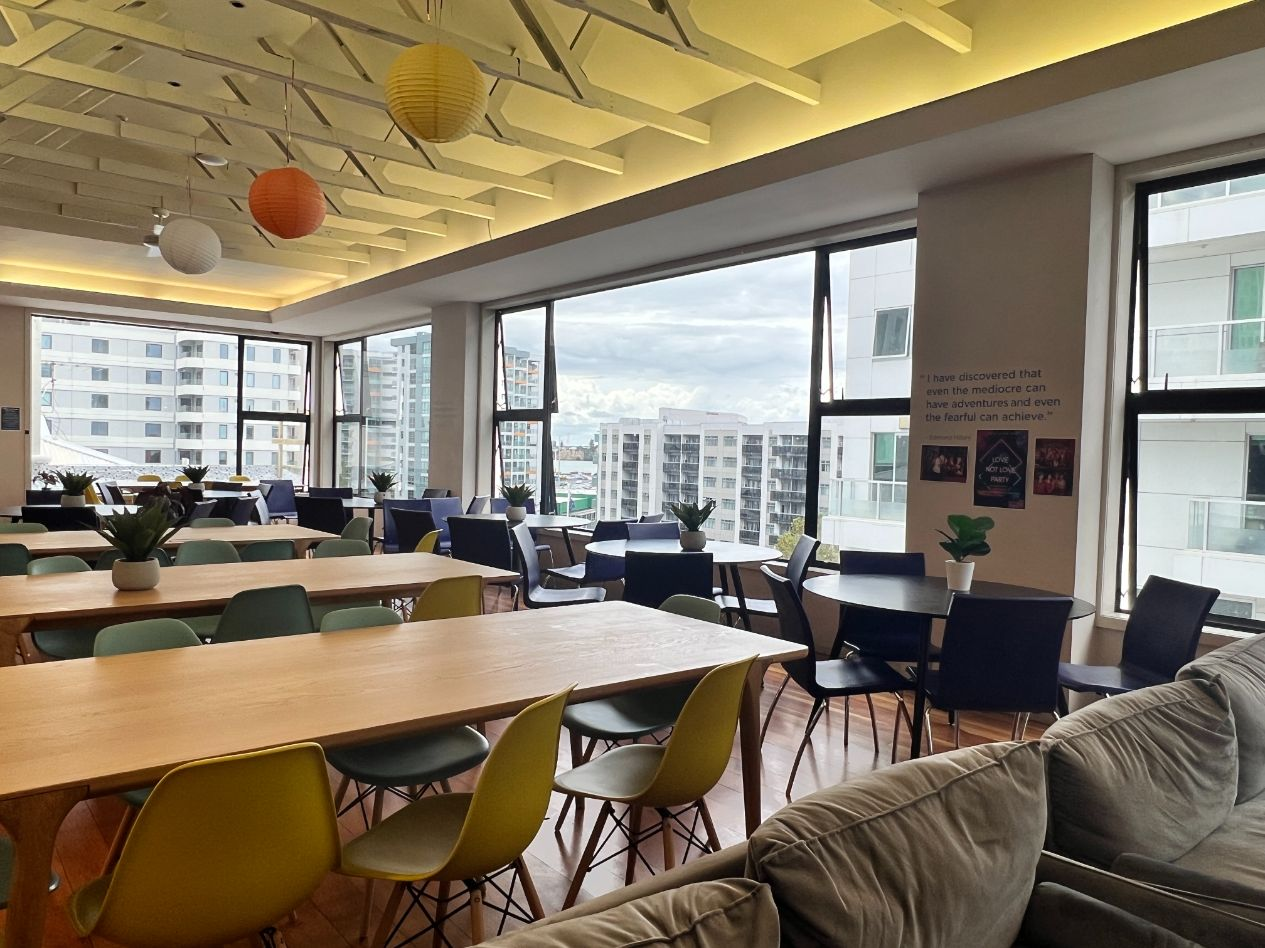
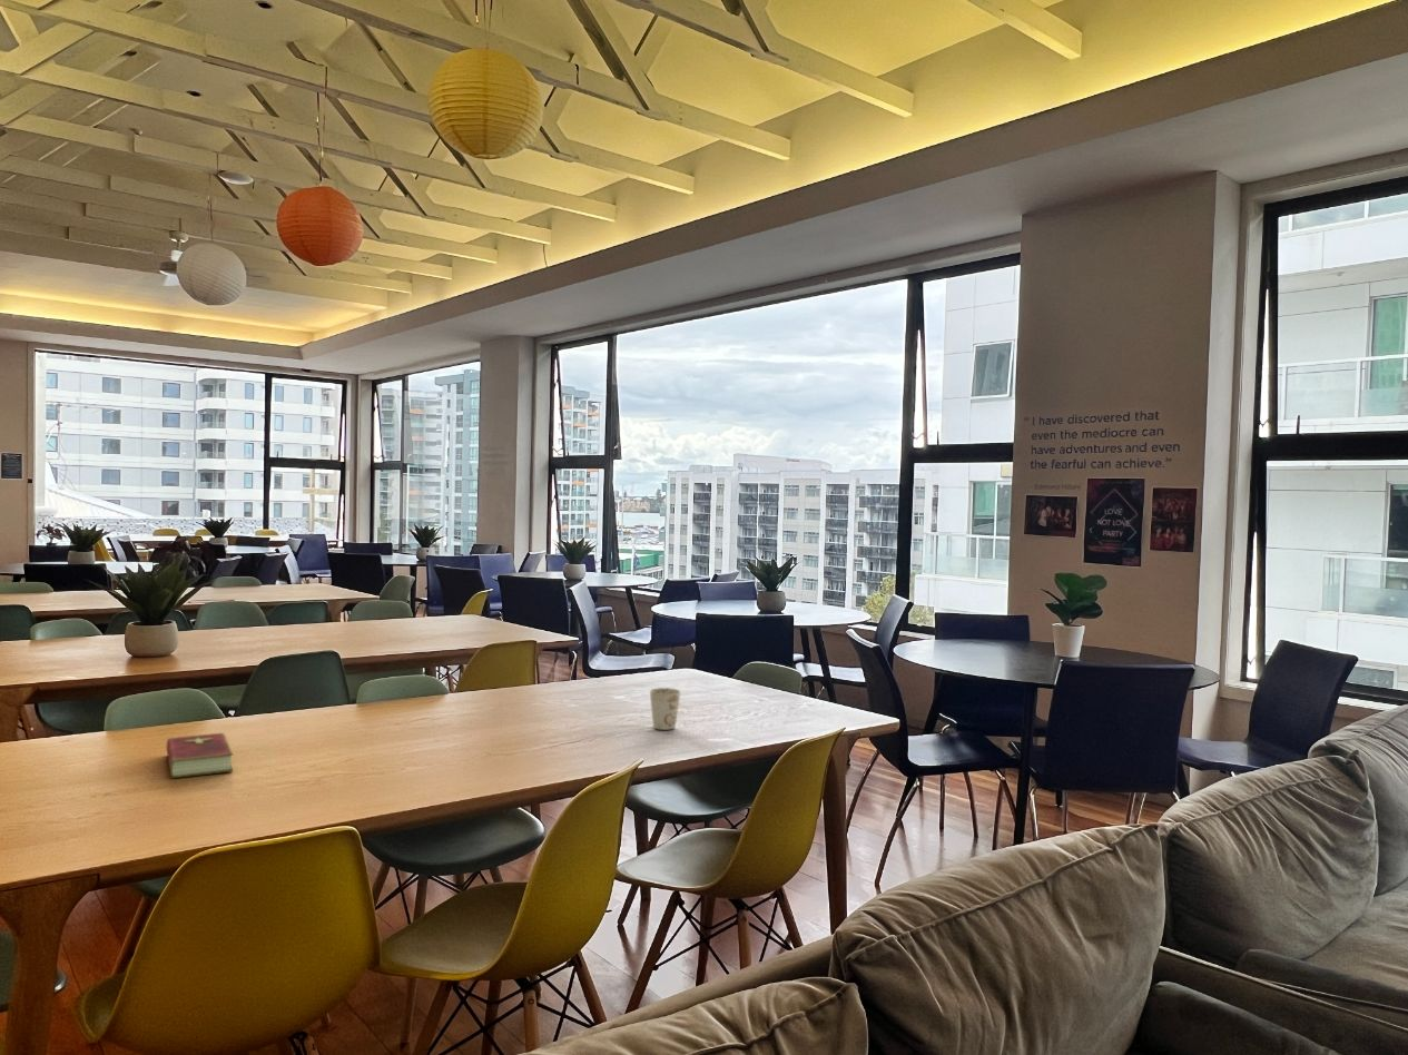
+ hardcover book (198, 753)
+ mug (660, 707)
